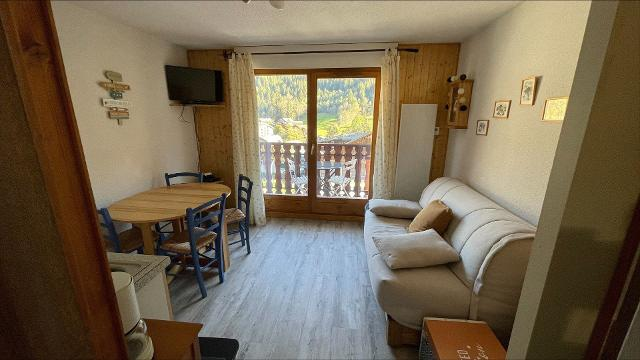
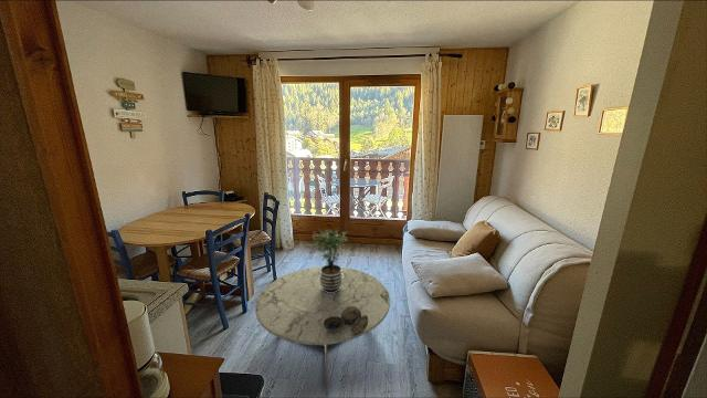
+ coffee table (323, 322)
+ potted plant (329, 260)
+ decorative bowl (348, 316)
